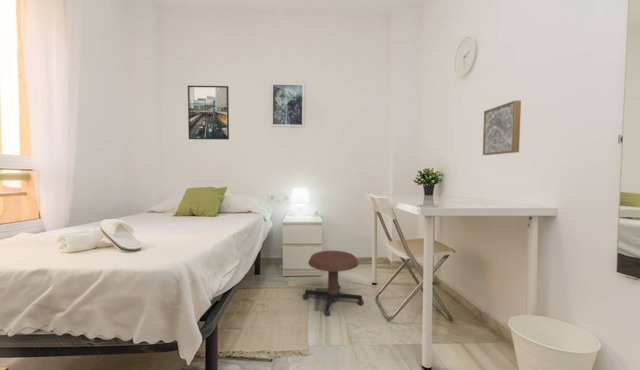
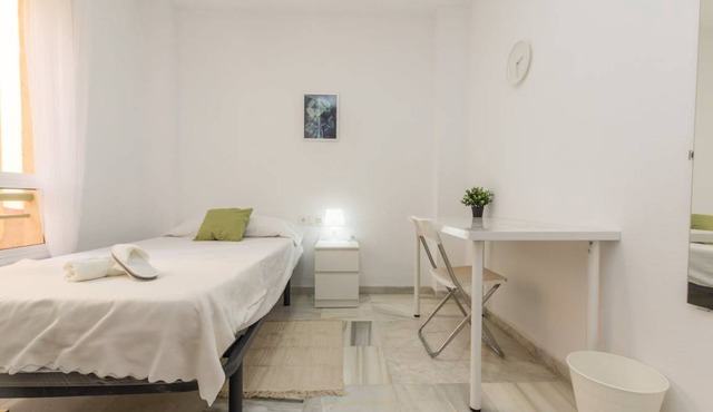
- stool (332, 279)
- wall art (500, 130)
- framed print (208, 112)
